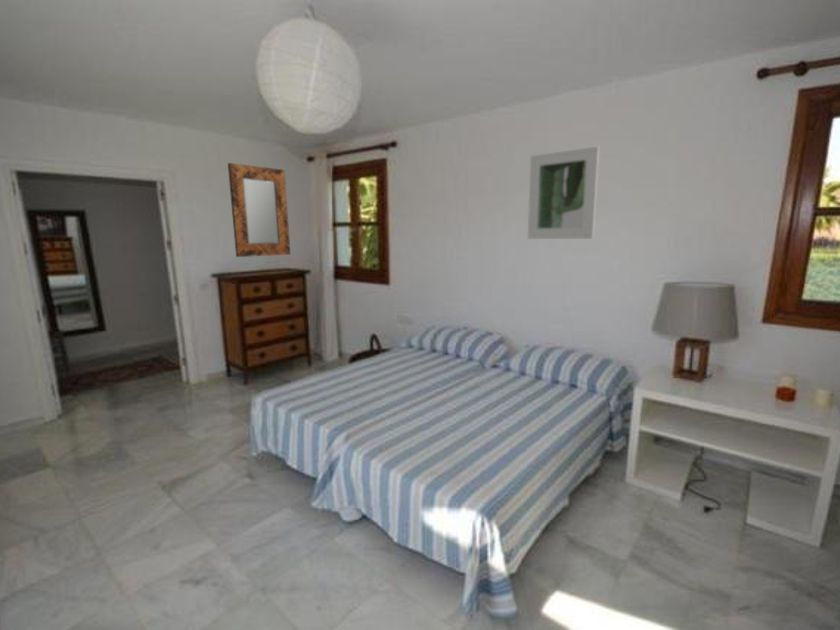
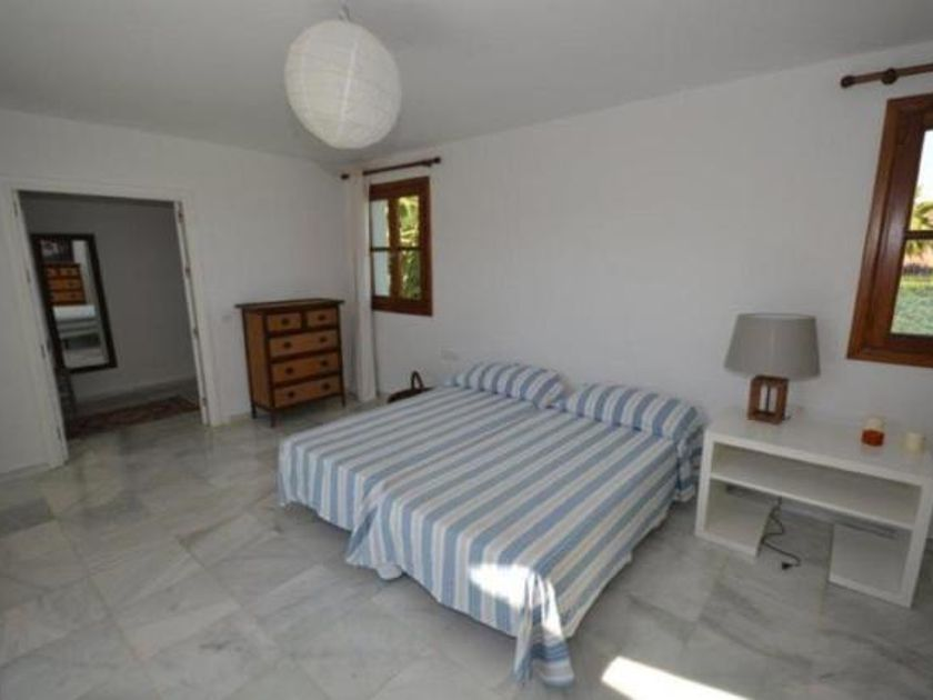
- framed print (560, 195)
- home mirror (261, 212)
